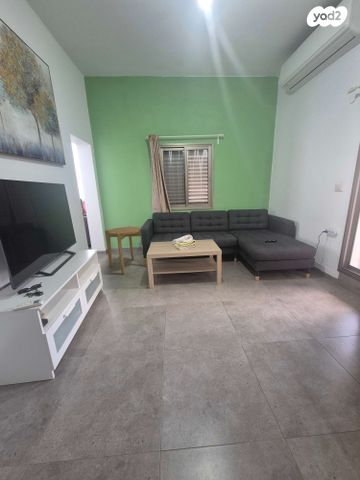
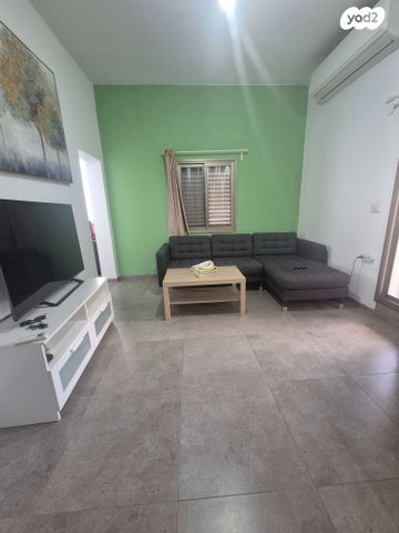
- side table (130, 248)
